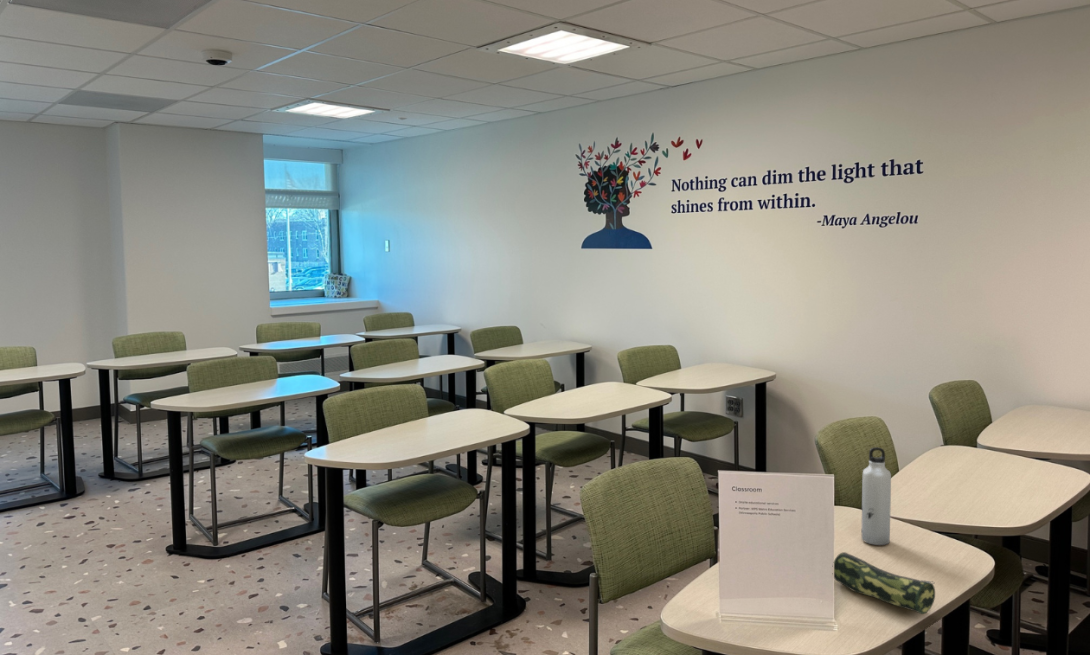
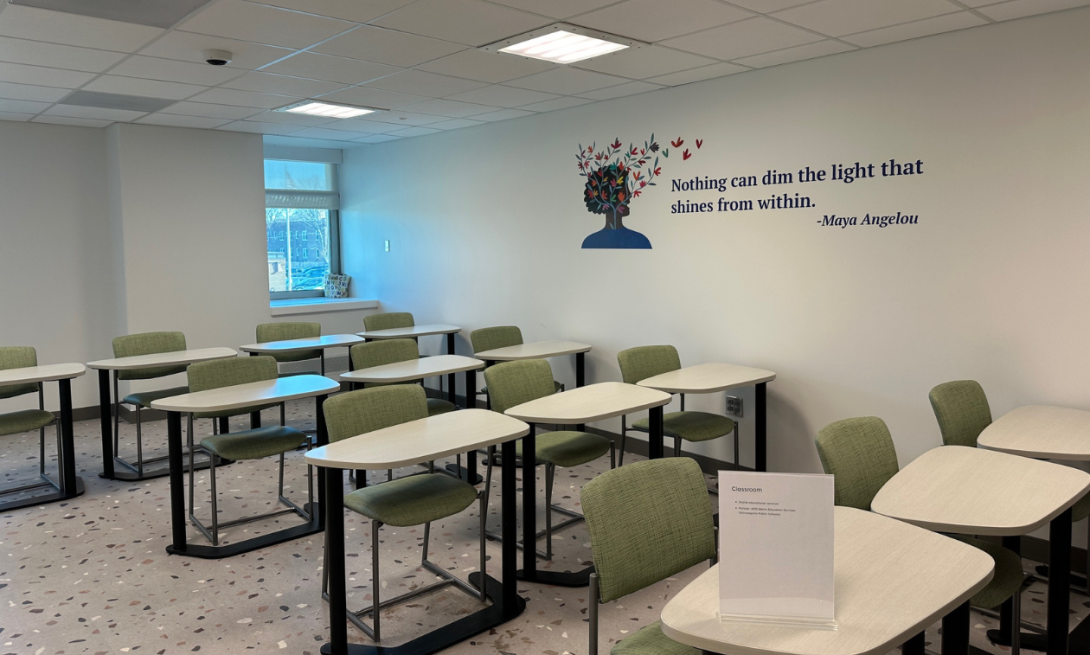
- pencil case (883, 583)
- water bottle (876, 494)
